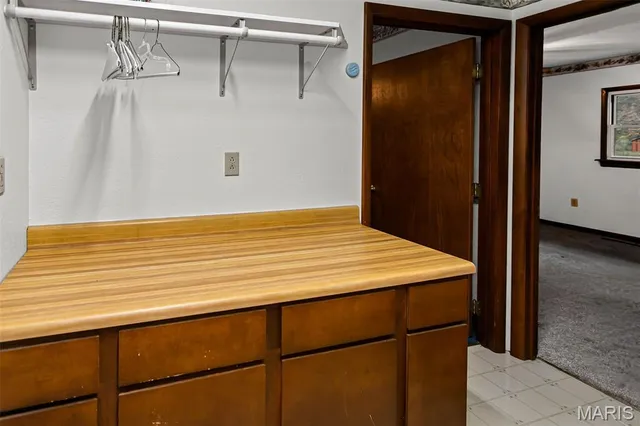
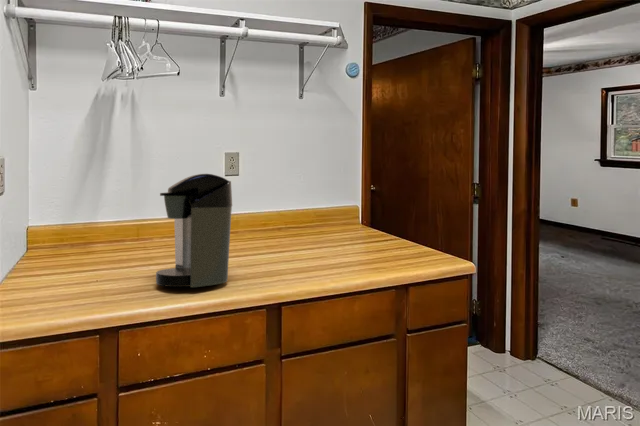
+ coffee maker (193, 226)
